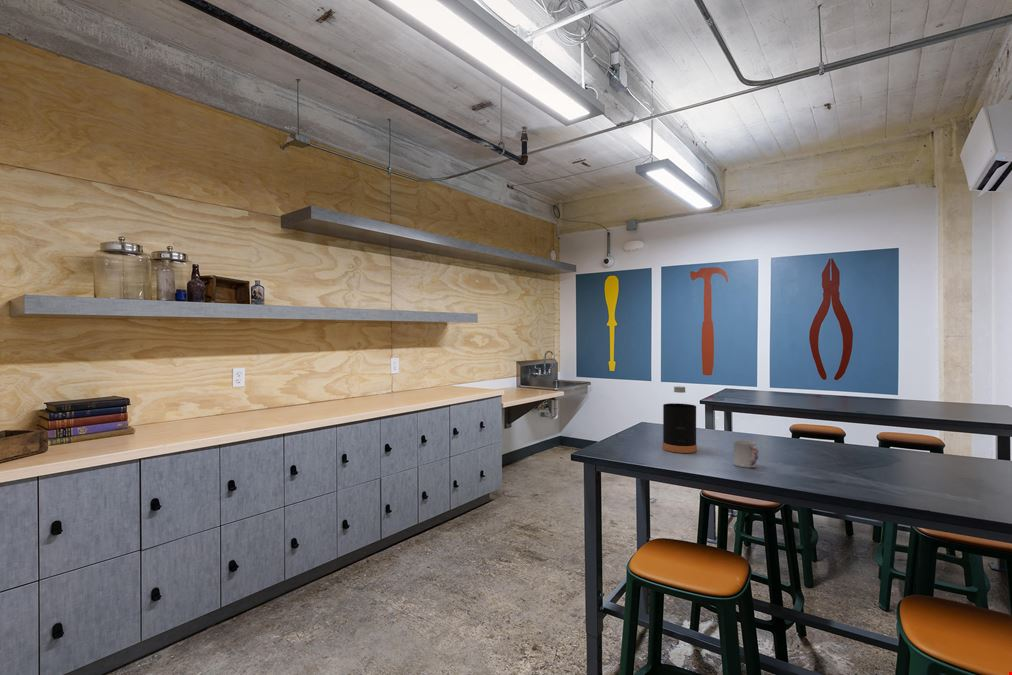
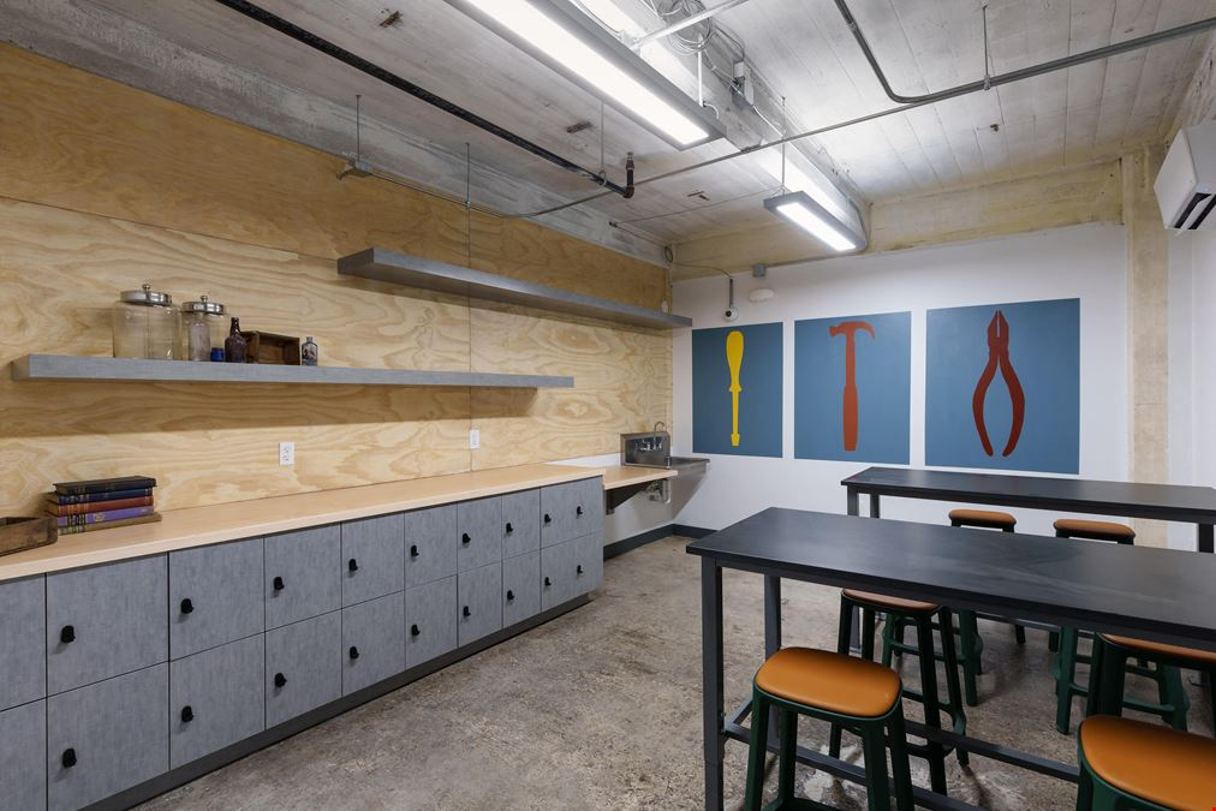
- cup (747, 454)
- bottle (679, 417)
